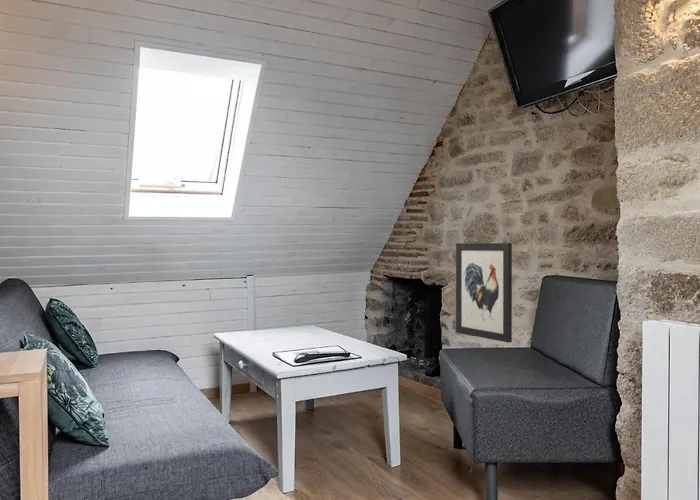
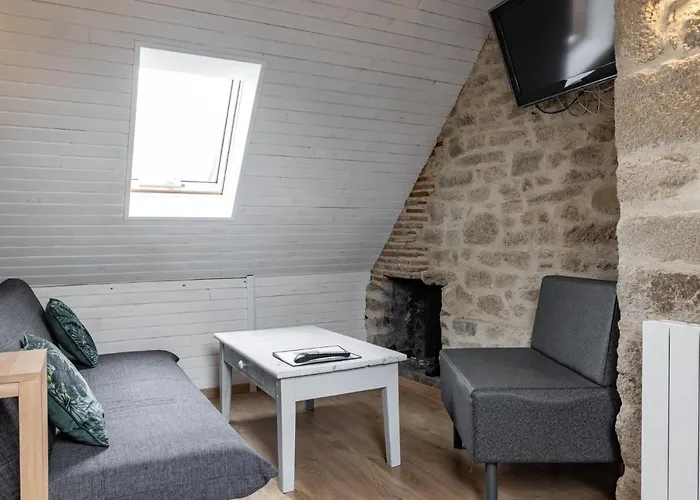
- wall art (482, 290)
